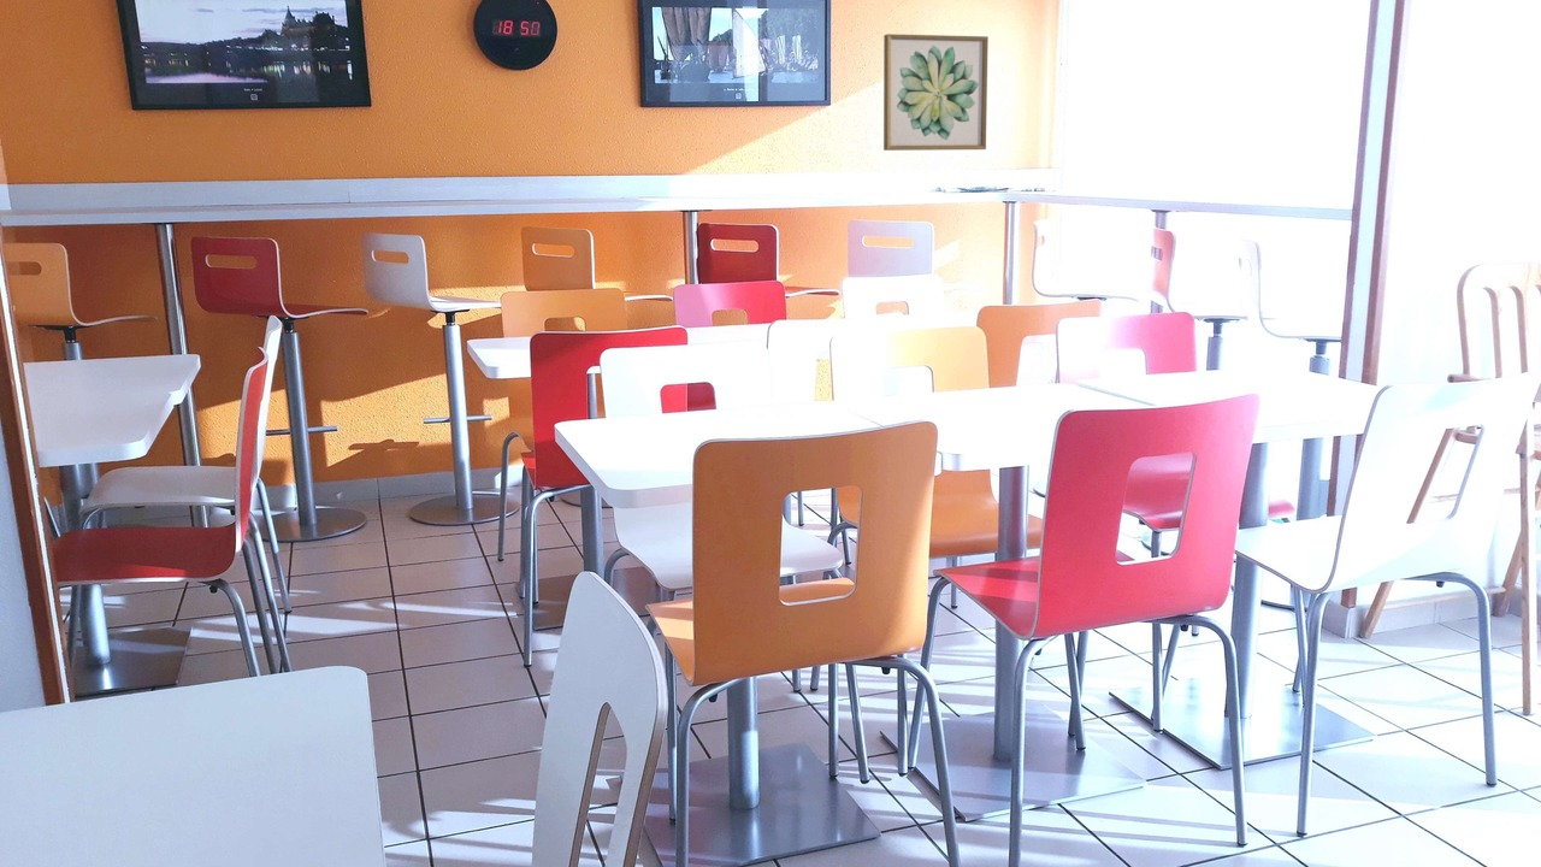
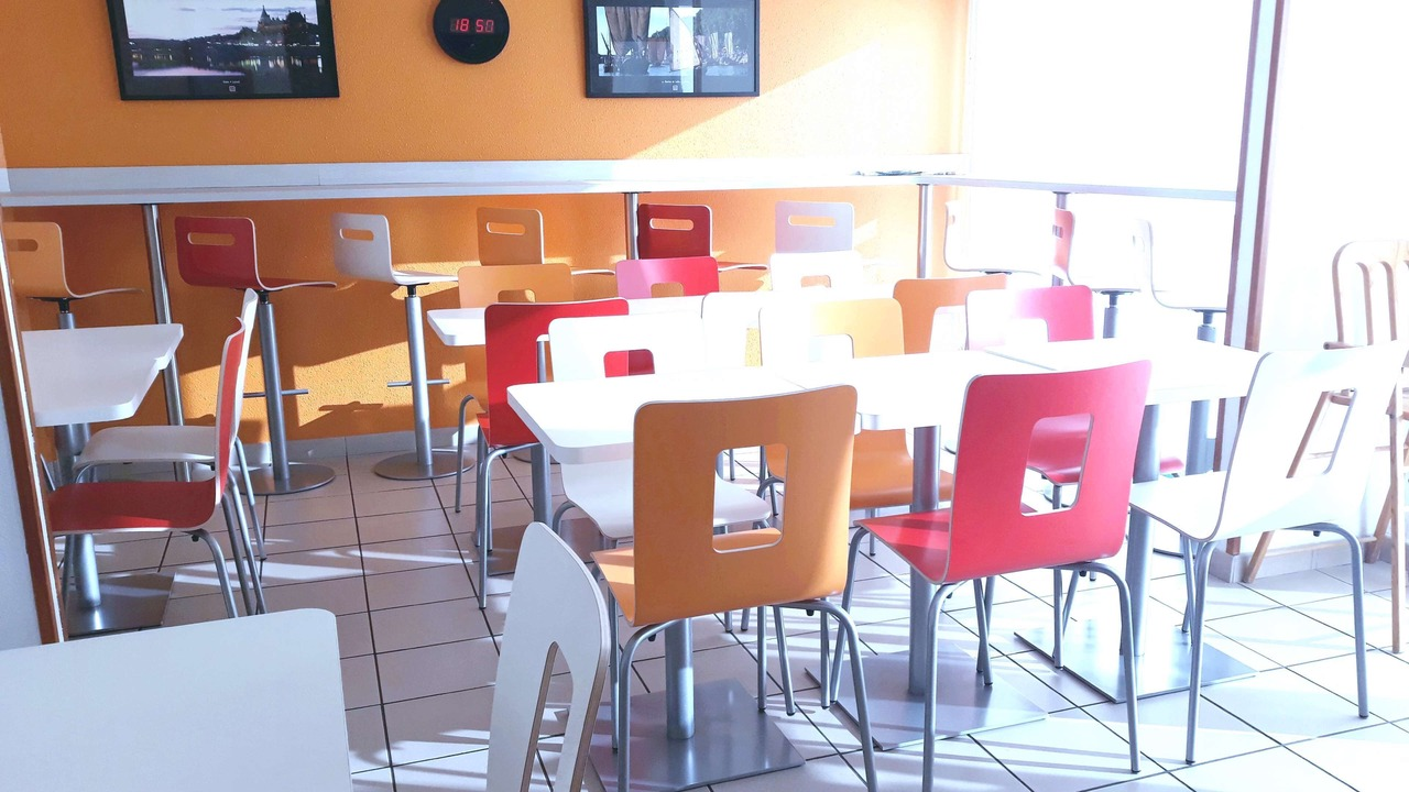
- wall art (935, 93)
